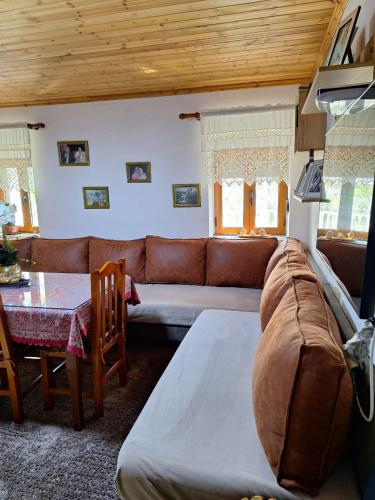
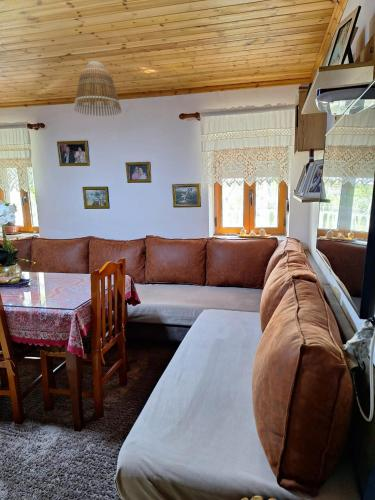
+ lamp shade (96, 87)
